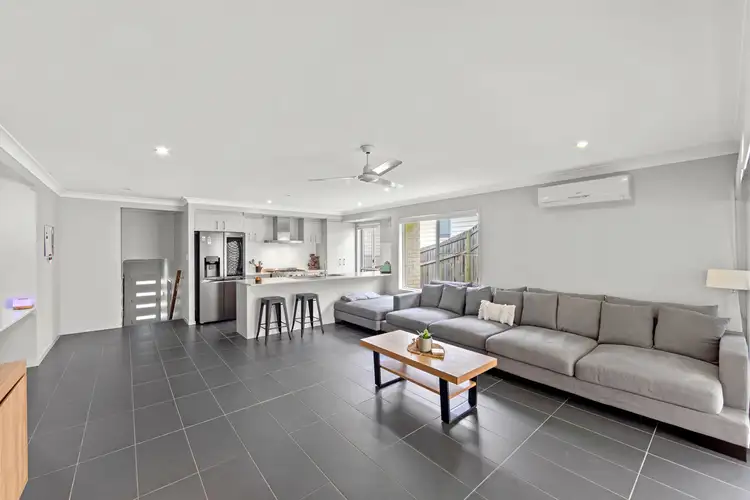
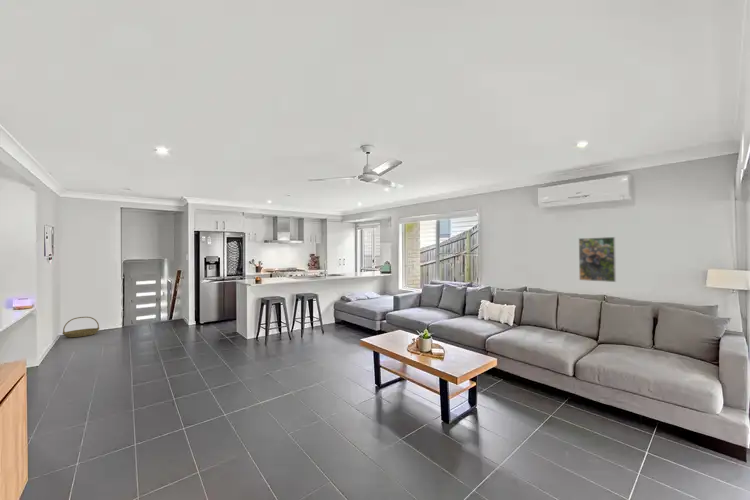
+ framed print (596, 259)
+ basket (81, 329)
